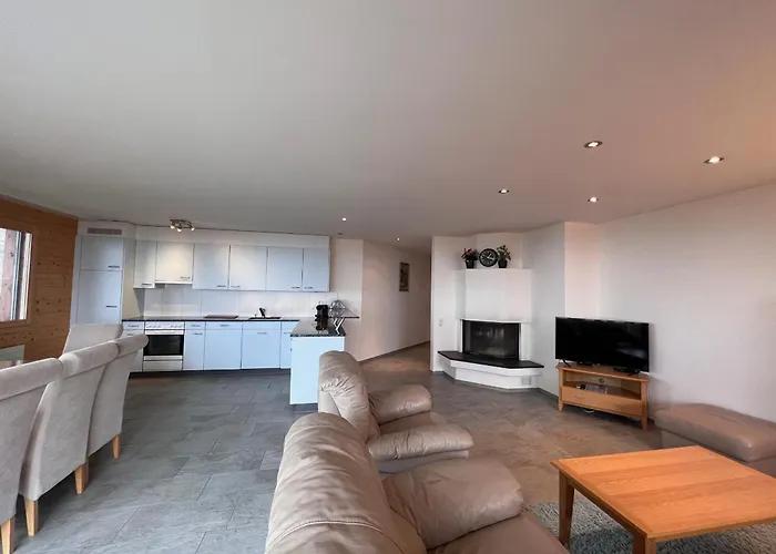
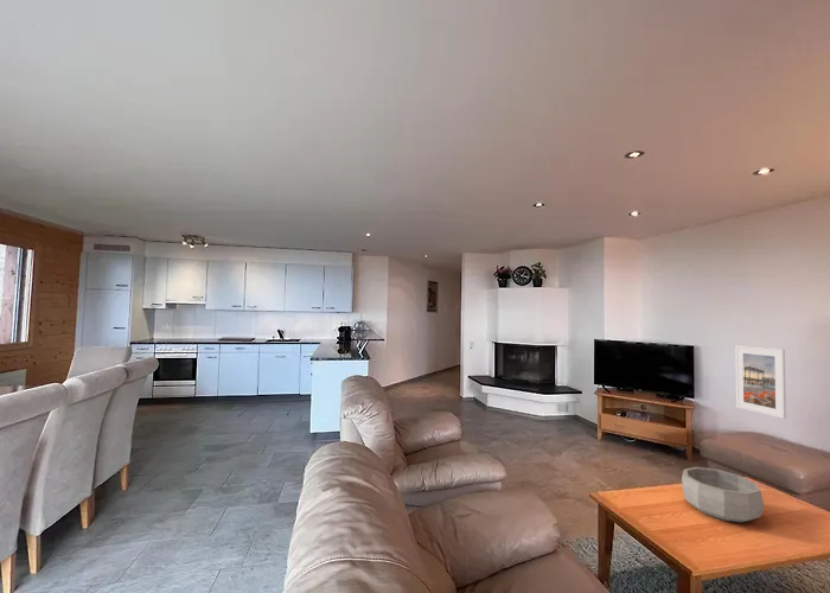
+ decorative bowl (720, 495)
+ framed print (759, 380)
